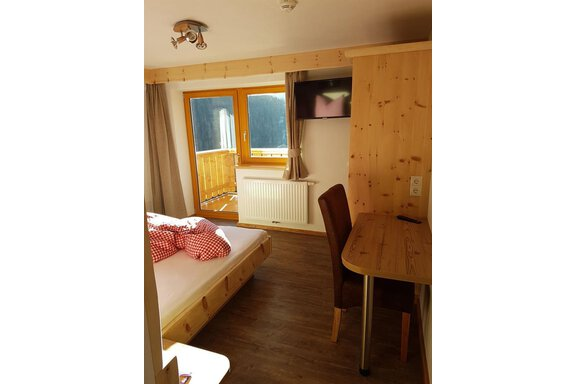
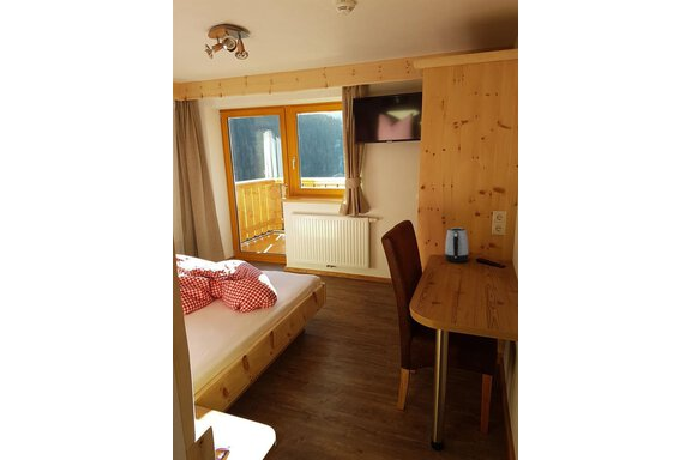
+ kettle (456, 244)
